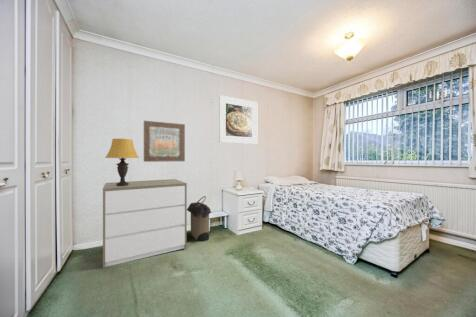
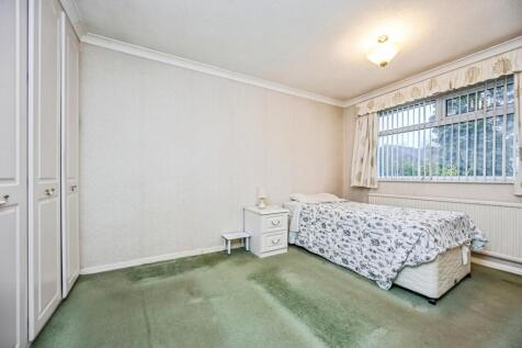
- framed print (239, 121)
- dresser (145, 215)
- laundry hamper (198, 215)
- wall art (165, 142)
- table lamp (122, 161)
